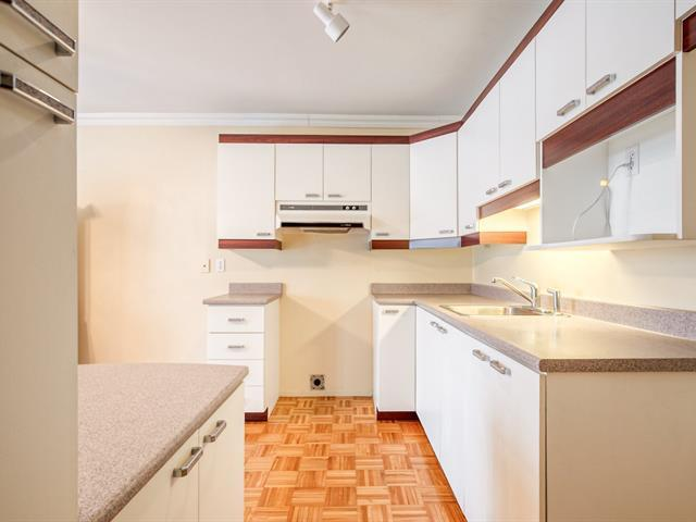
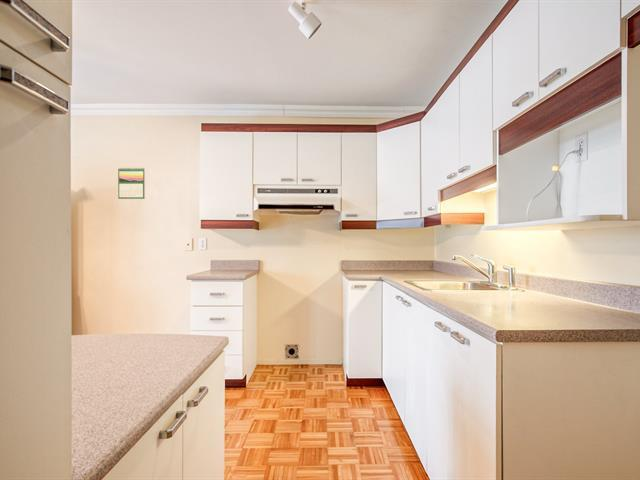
+ calendar (131, 182)
